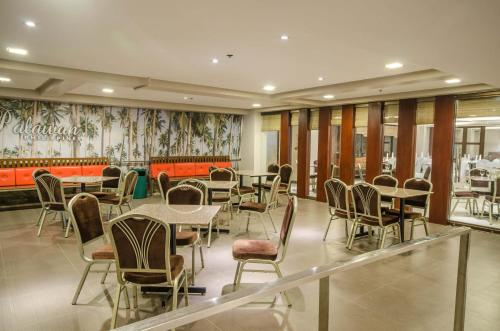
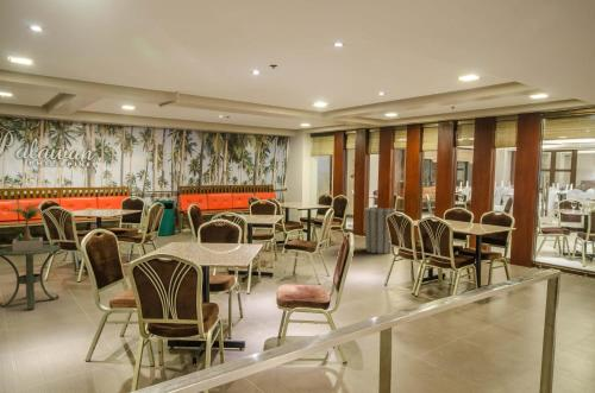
+ trash can (380, 229)
+ potted plant (25, 227)
+ side table (30, 275)
